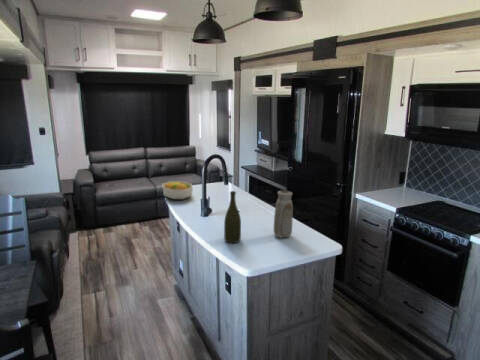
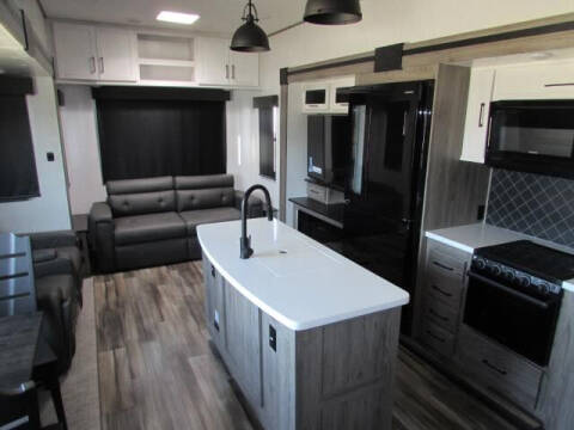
- vase (283, 214)
- bottle (232, 216)
- fruit bowl (177, 188)
